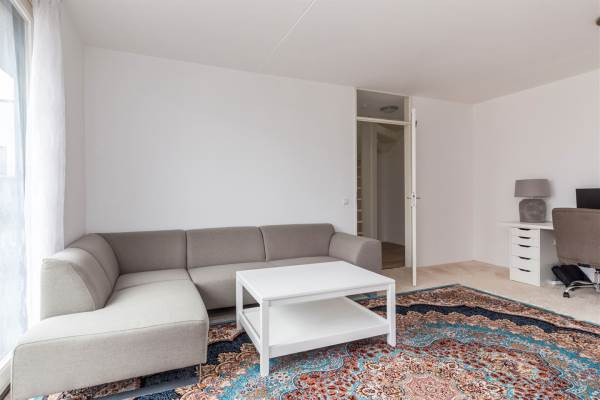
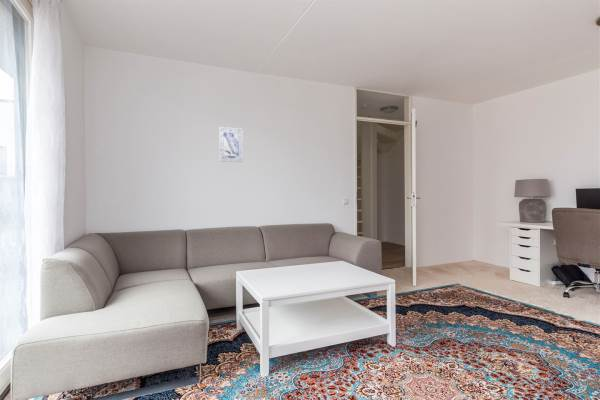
+ wall art (231, 144)
